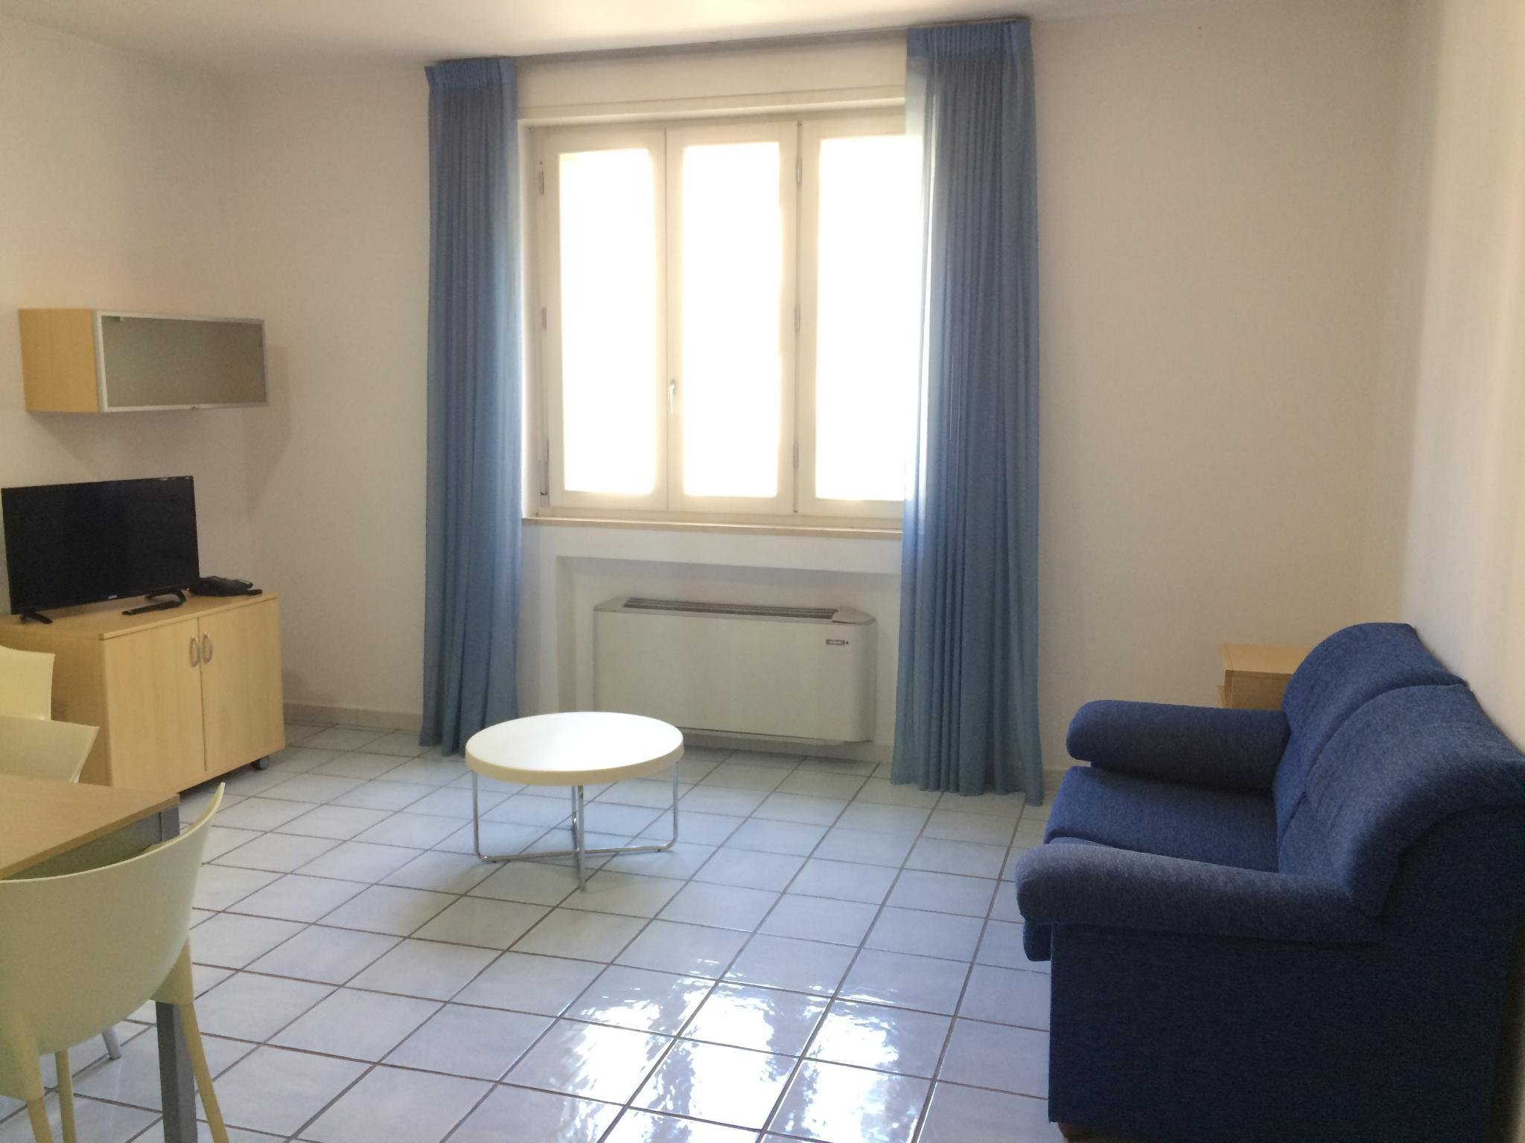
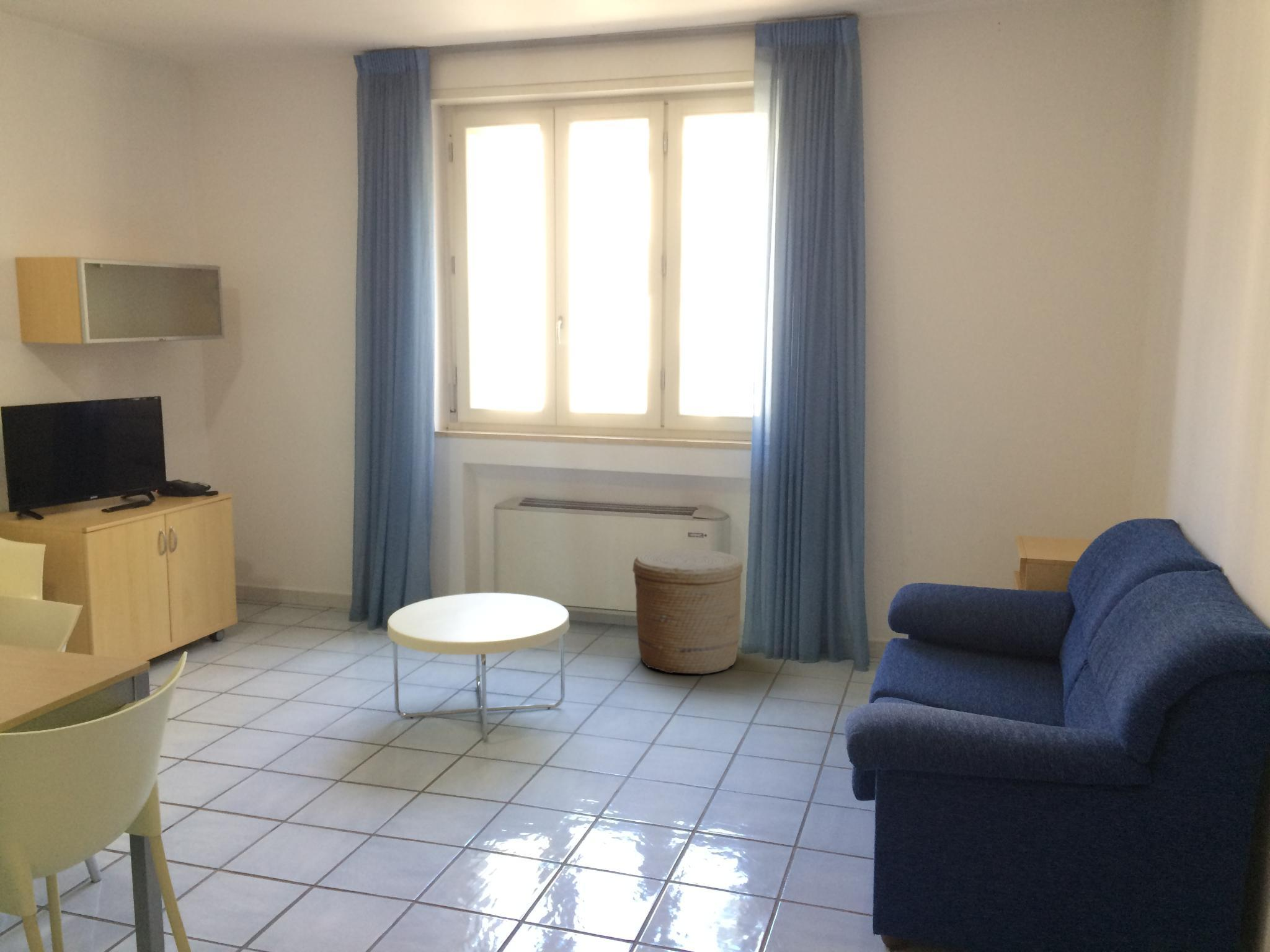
+ basket (687, 609)
